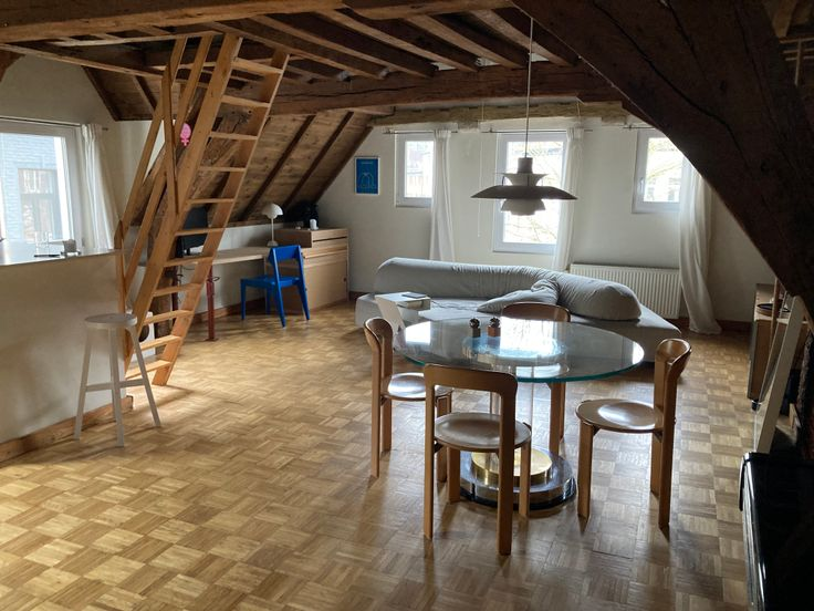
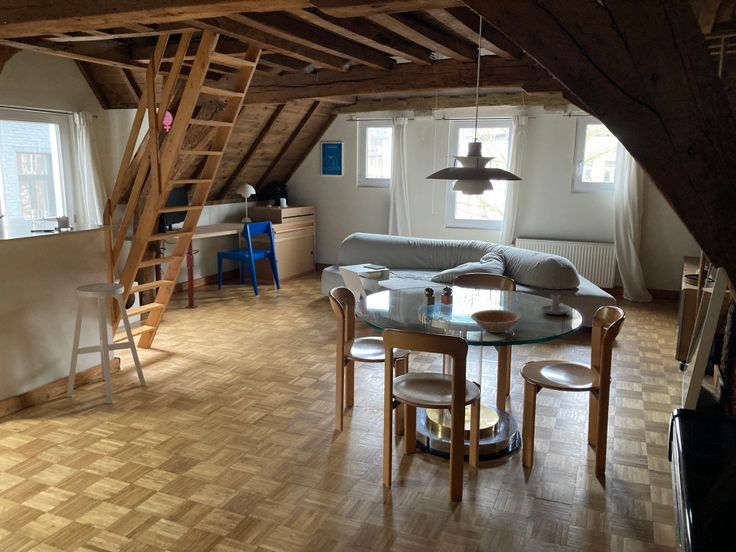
+ candle holder (555, 303)
+ bowl (495, 322)
